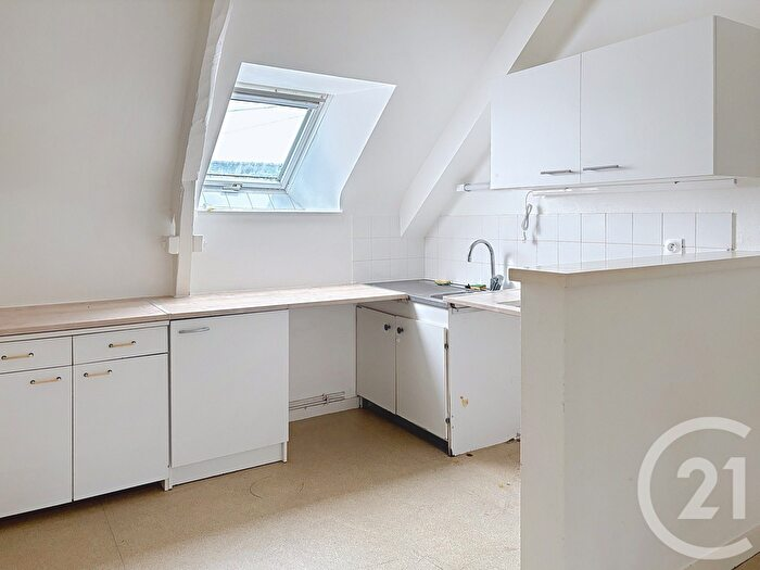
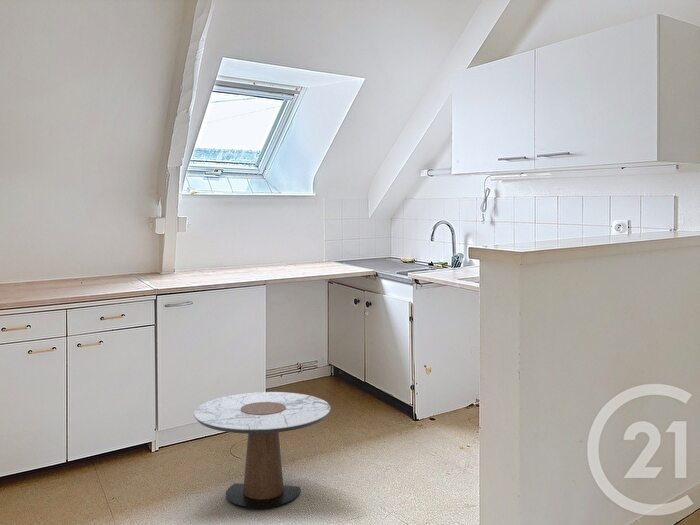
+ side table (263, 449)
